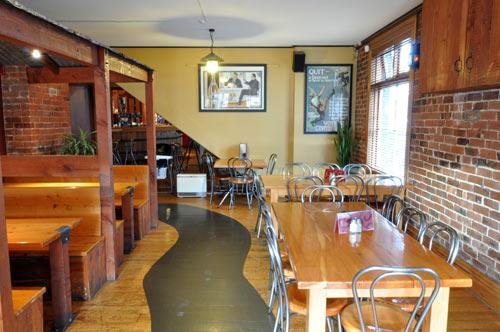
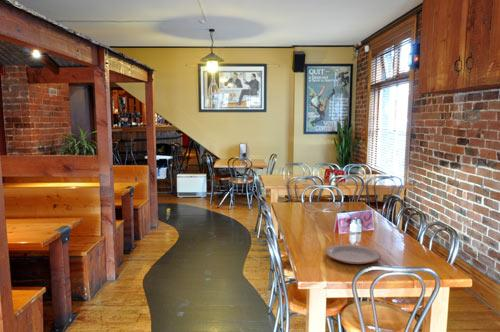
+ plate (352, 254)
